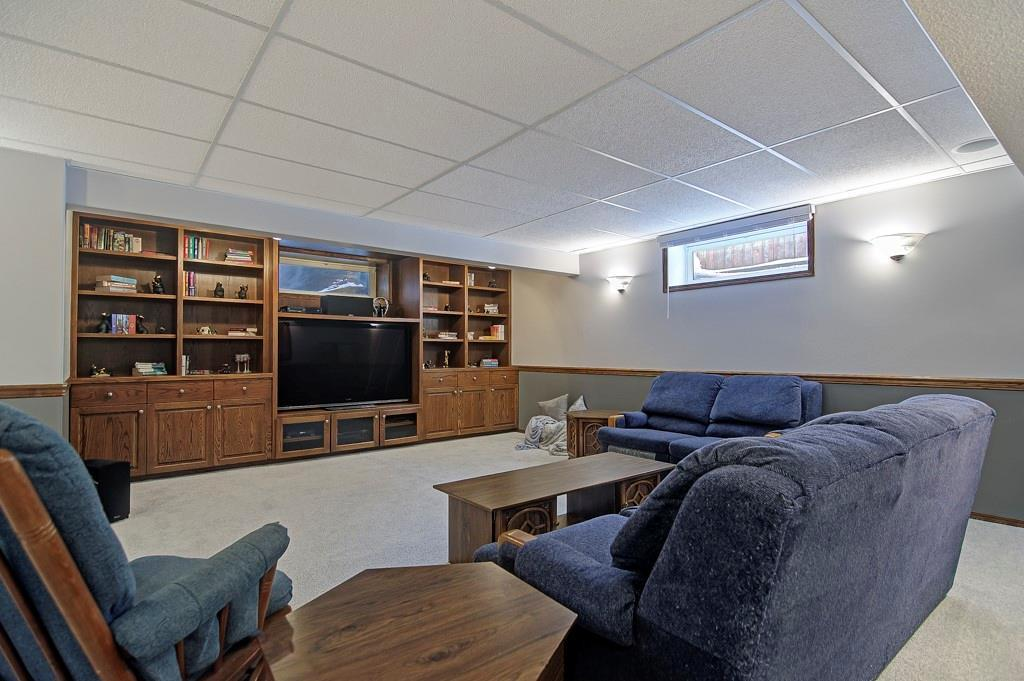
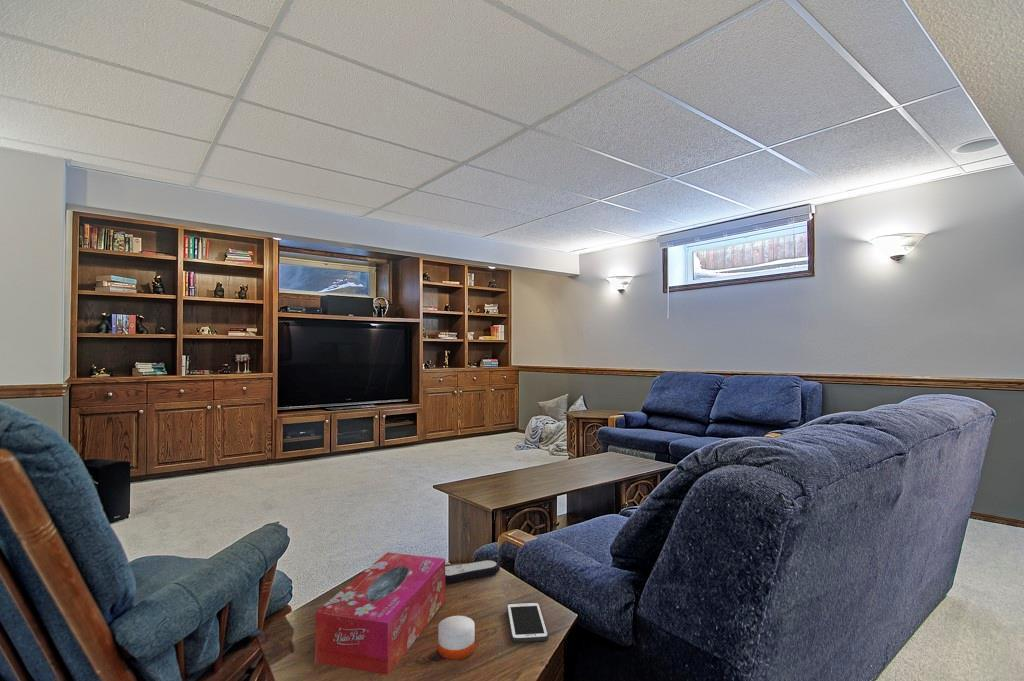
+ tissue box (387, 605)
+ cell phone (526, 621)
+ candle (456, 623)
+ remote control (469, 570)
